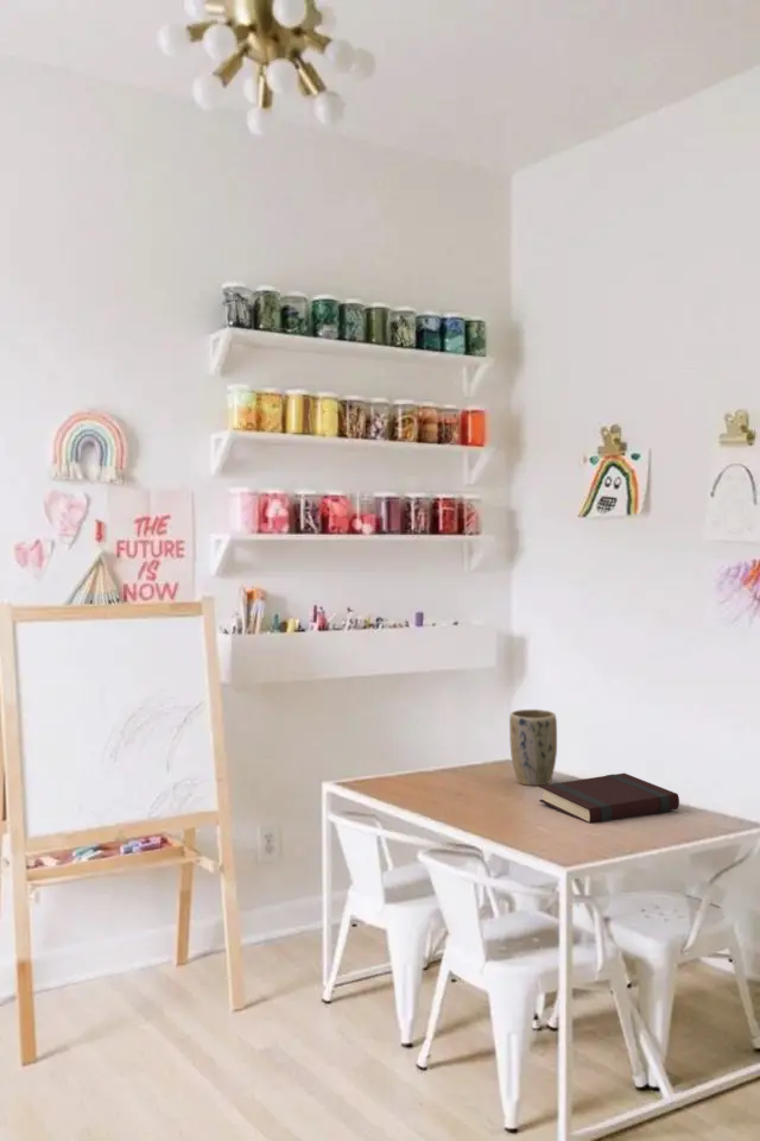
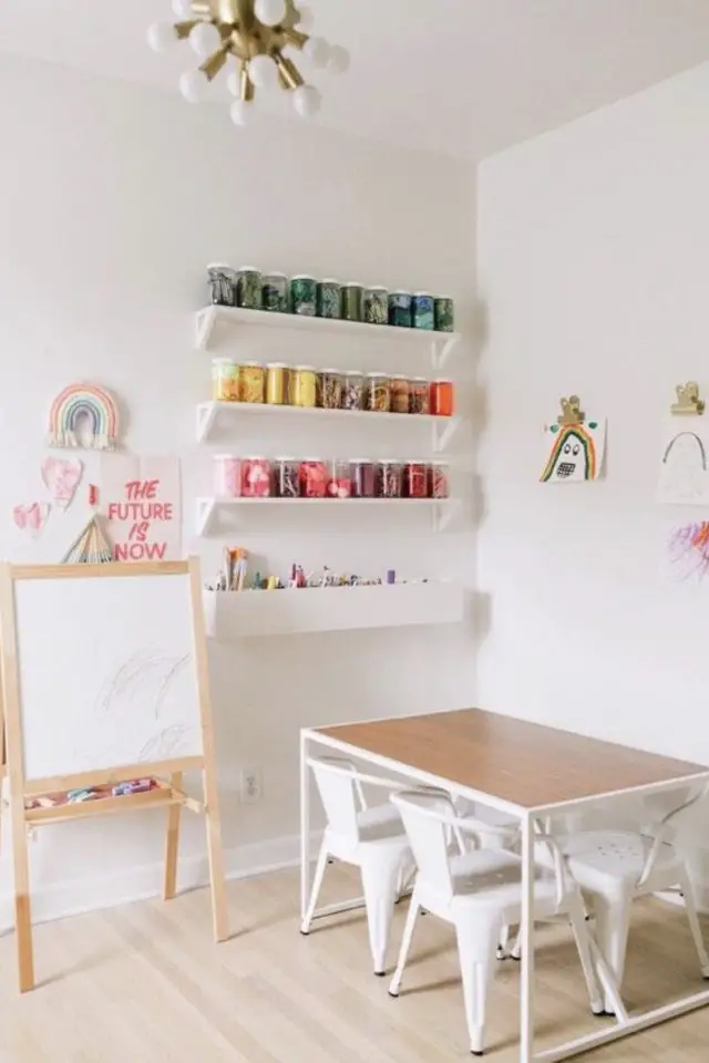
- book (608, 798)
- plant pot (533, 748)
